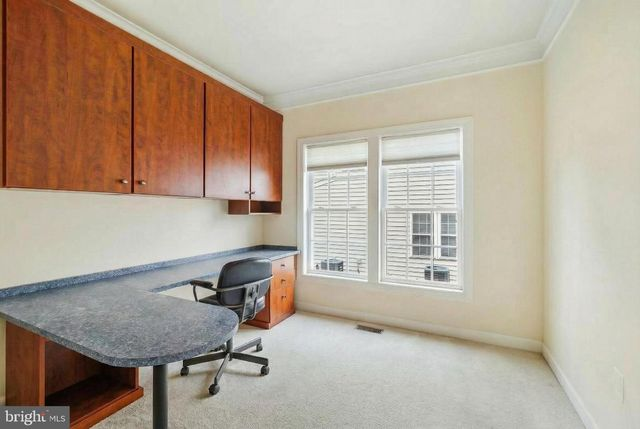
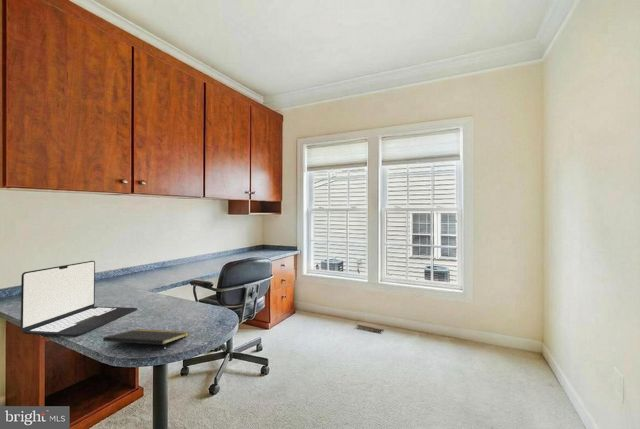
+ notepad (148, 336)
+ laptop (86, 293)
